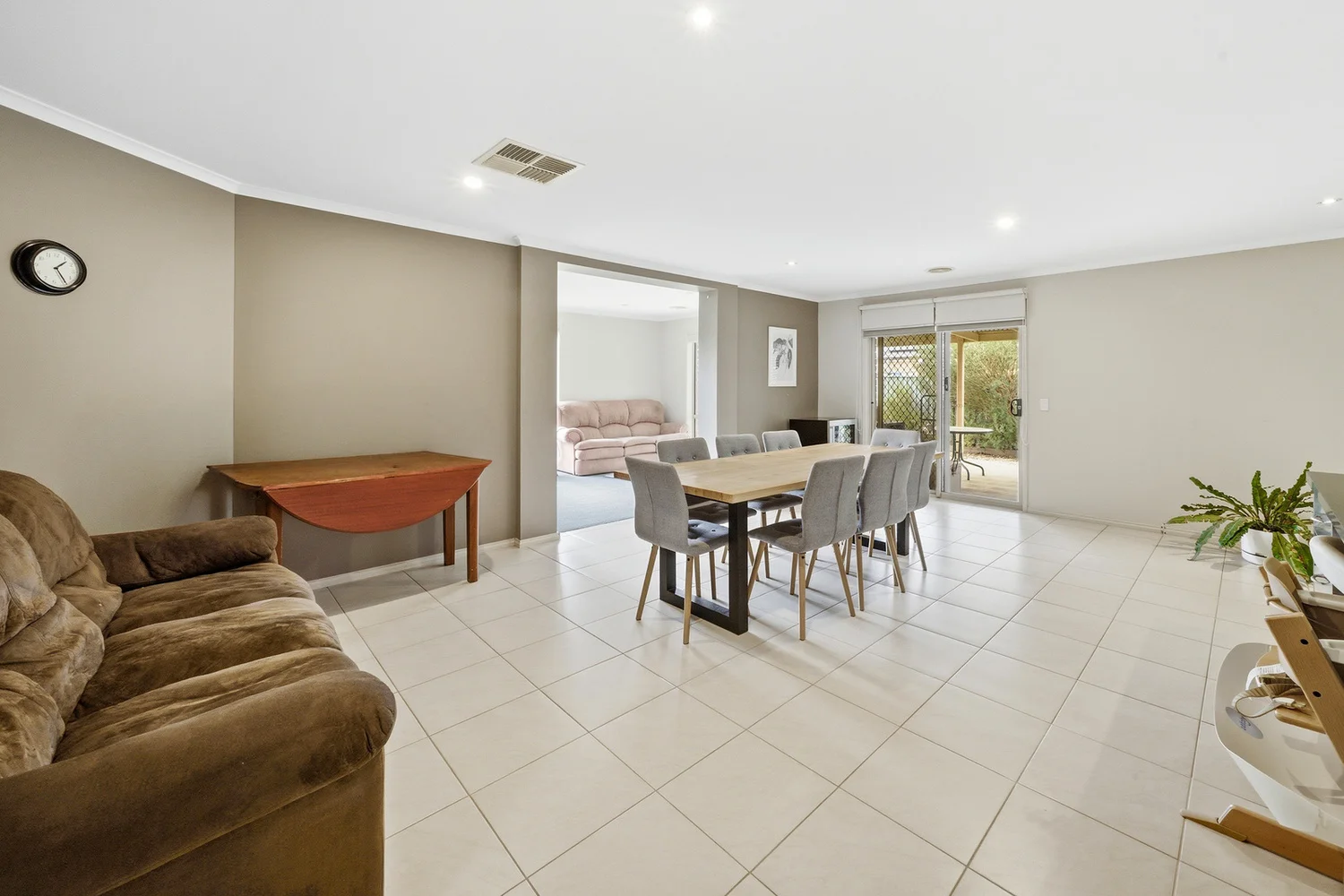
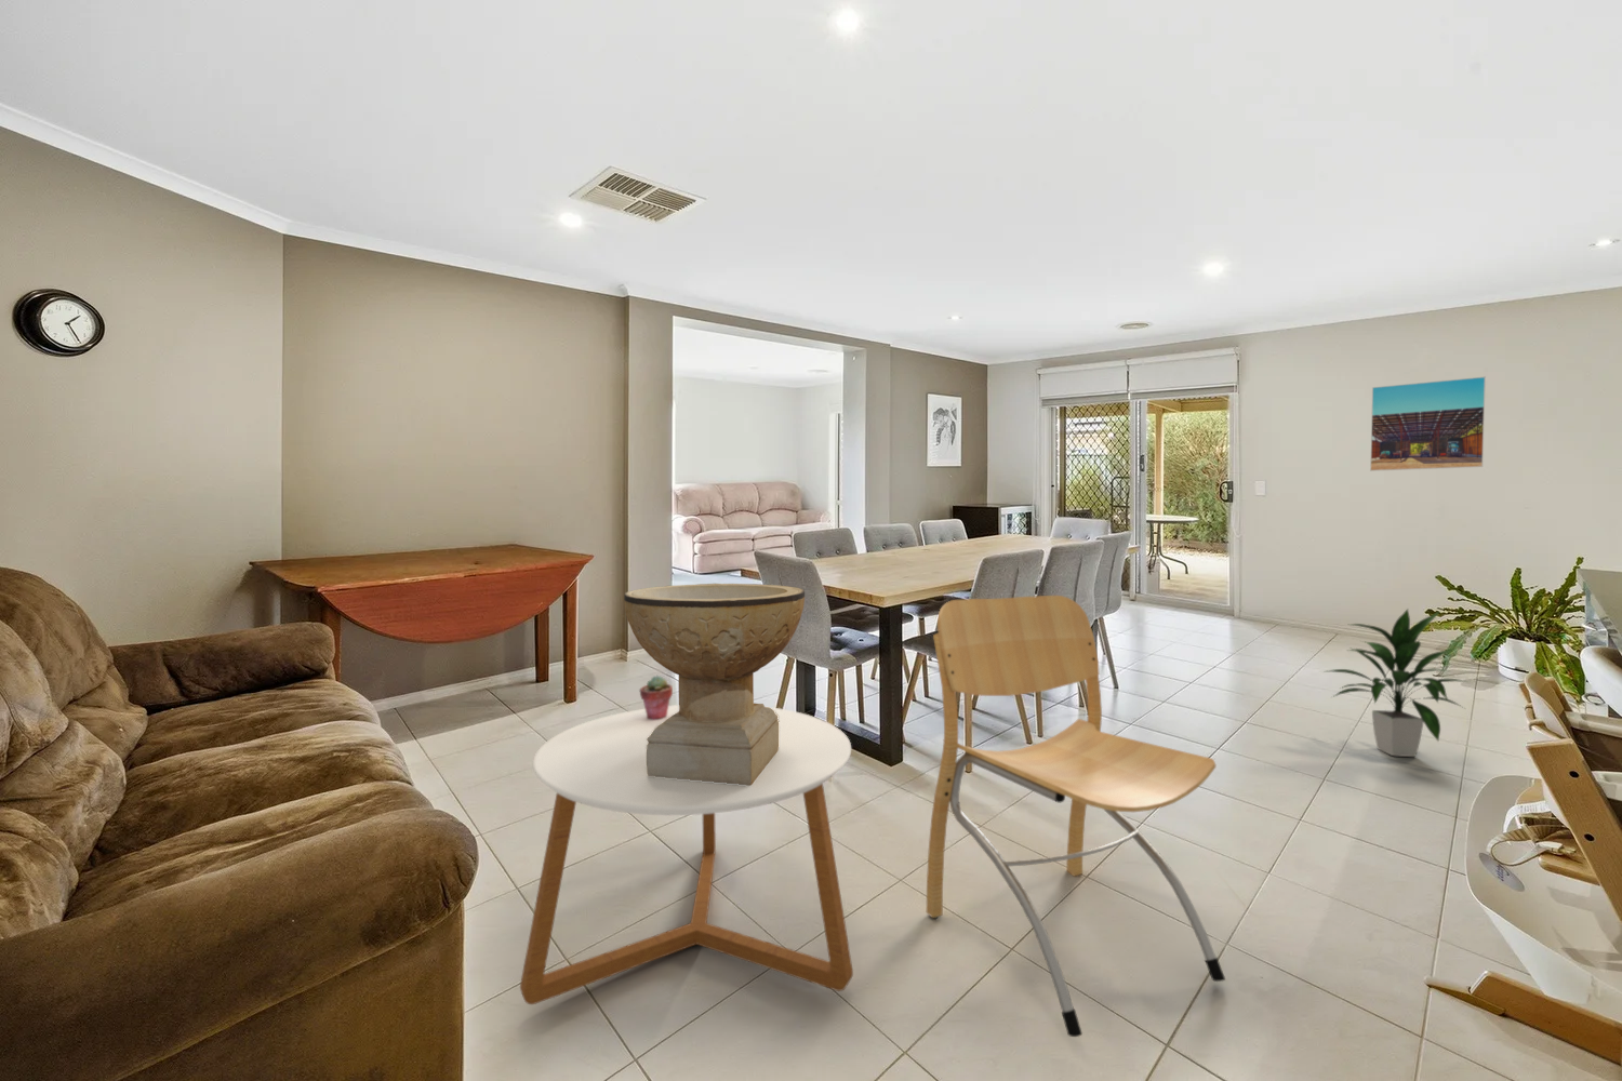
+ potted succulent (657, 695)
+ decorative bowl (714, 674)
+ indoor plant (1399, 680)
+ chair (1066, 775)
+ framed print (1425, 425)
+ coffee table (702, 838)
